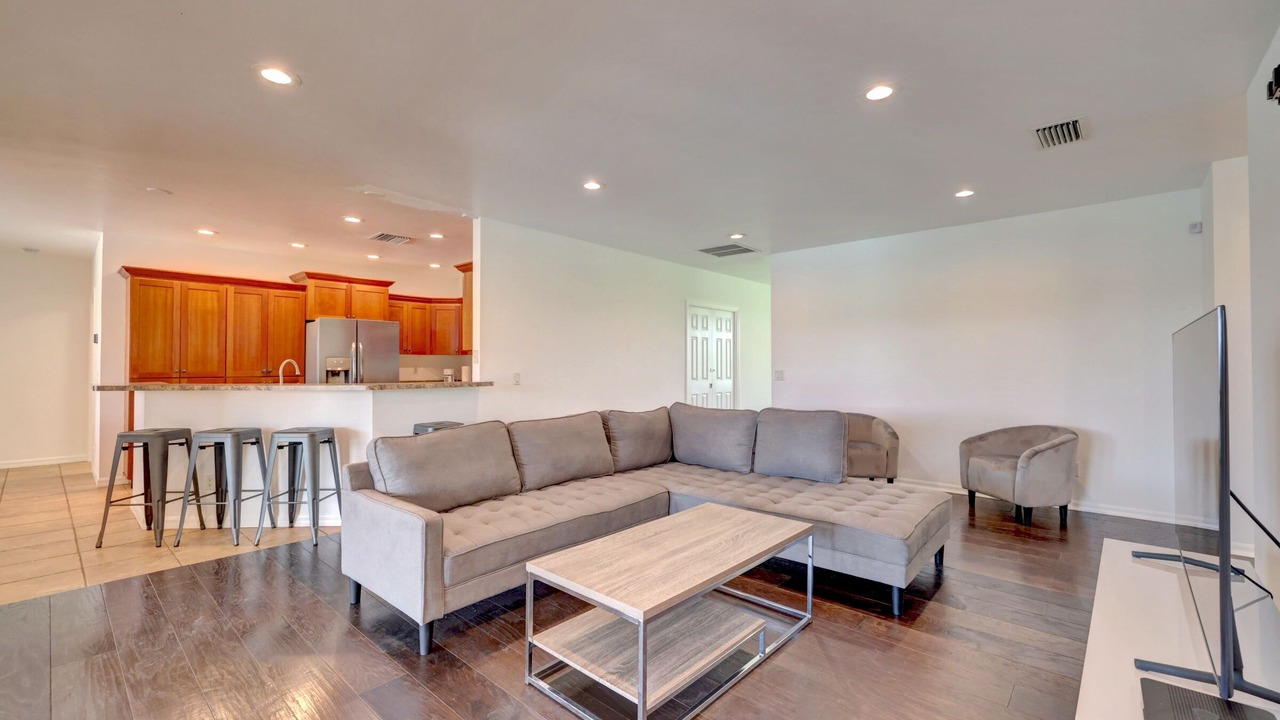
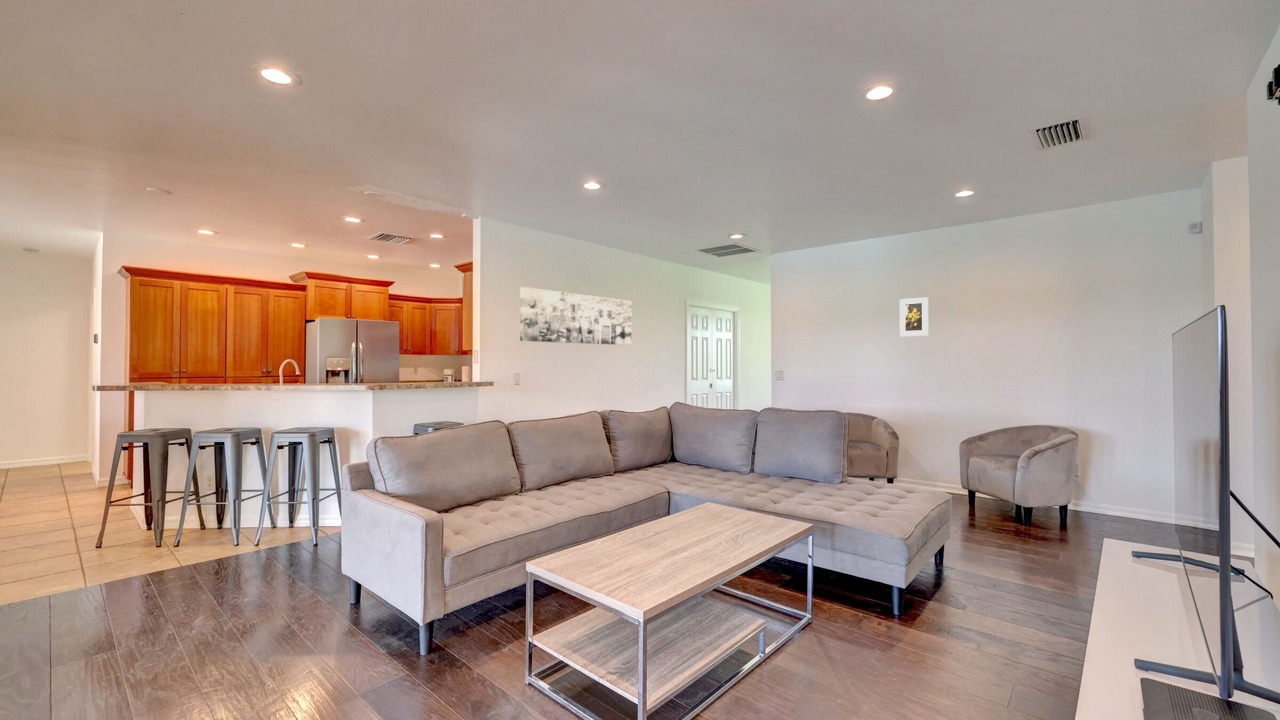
+ wall art (581, 319)
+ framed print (913, 317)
